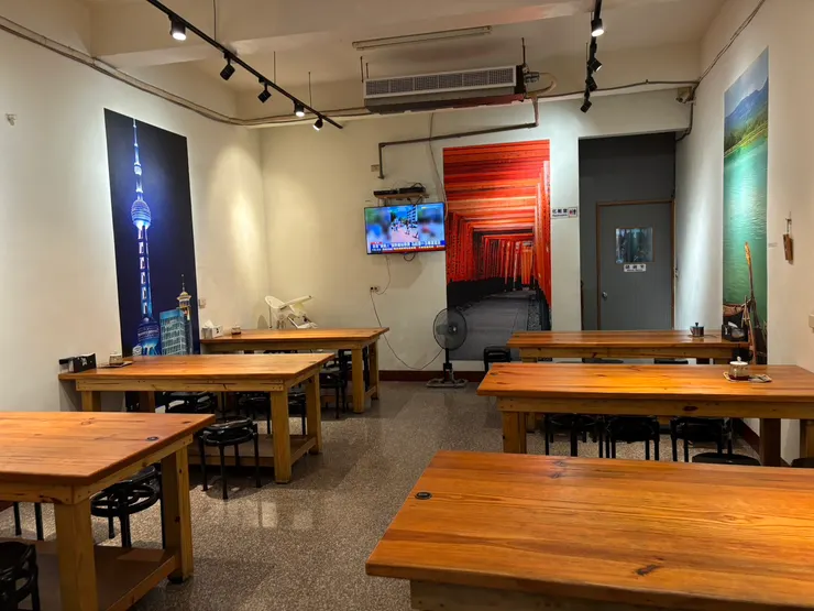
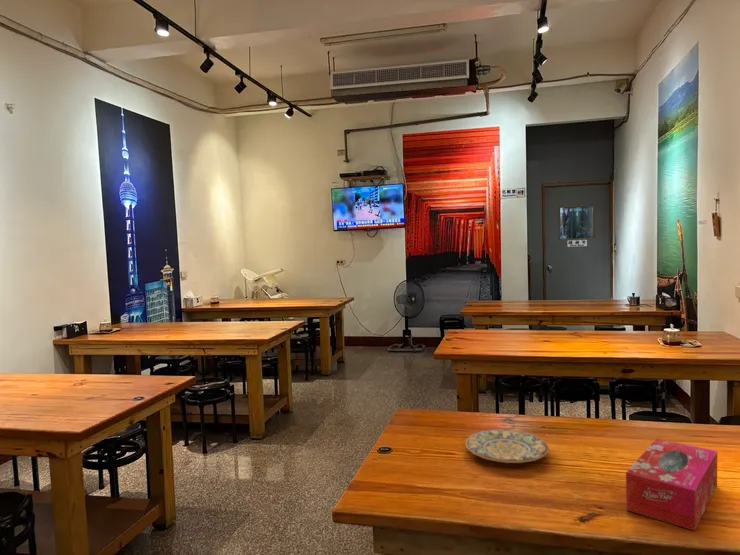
+ plate (506, 448)
+ tissue box (673, 479)
